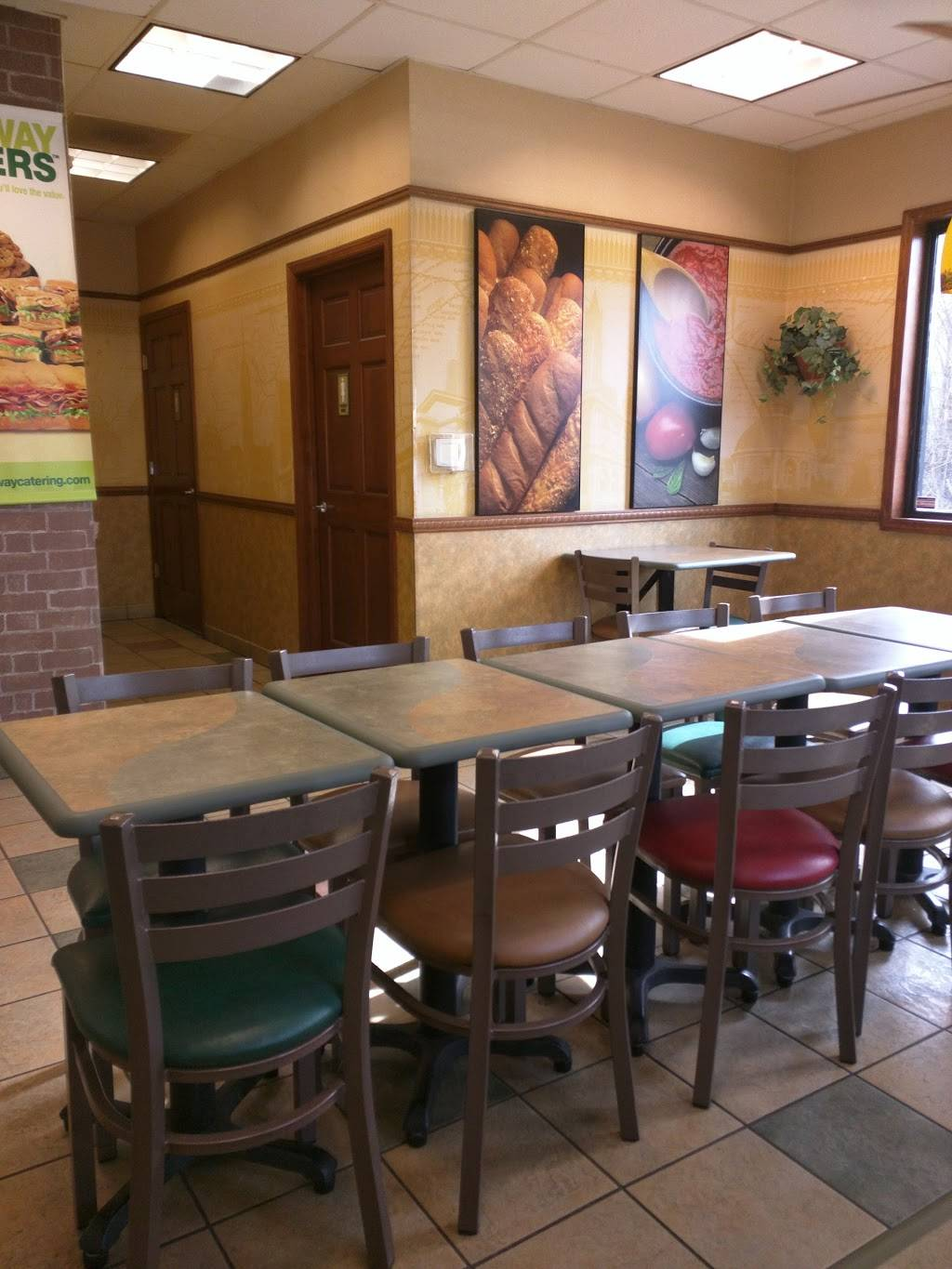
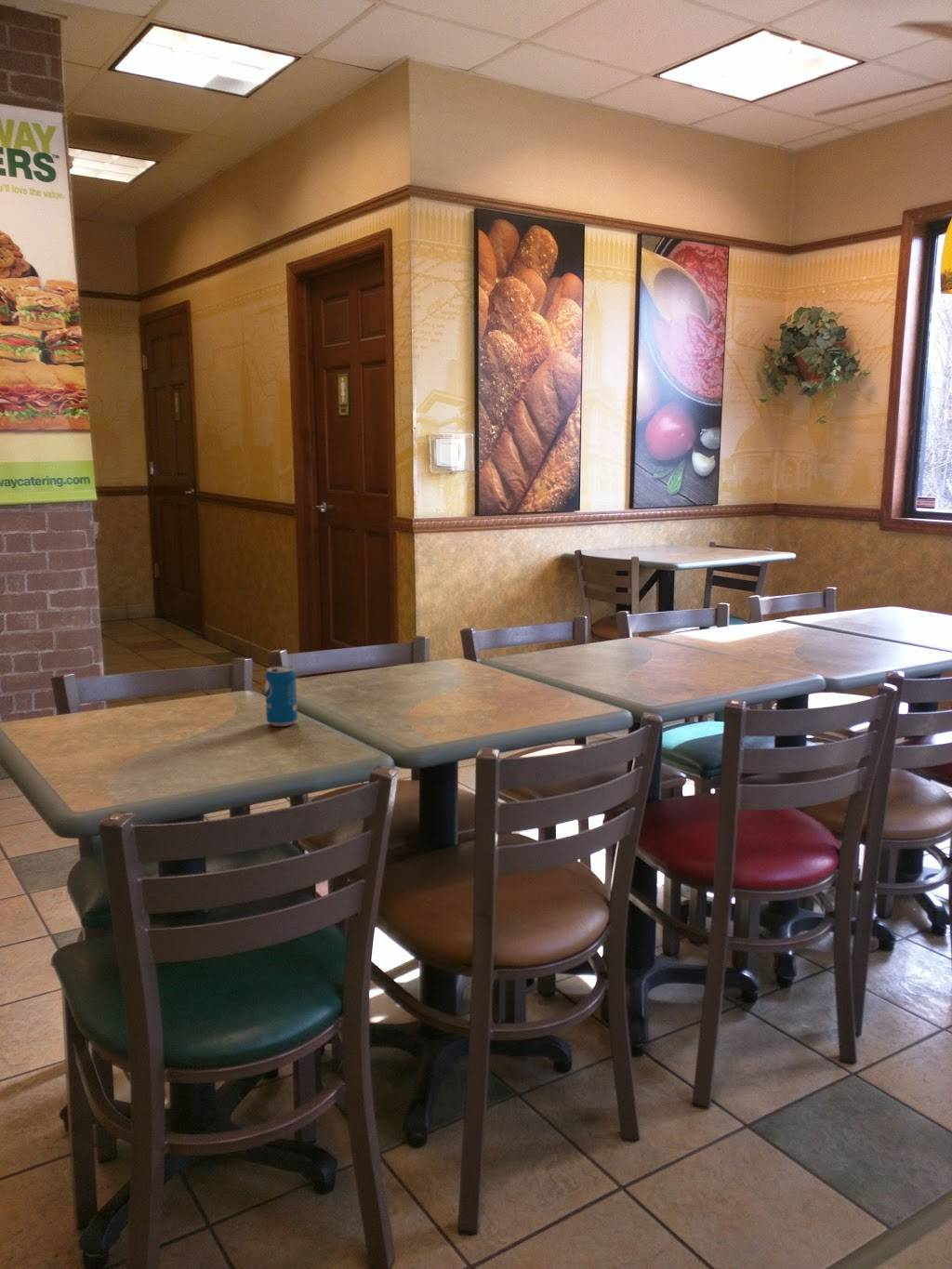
+ soda can (281, 695)
